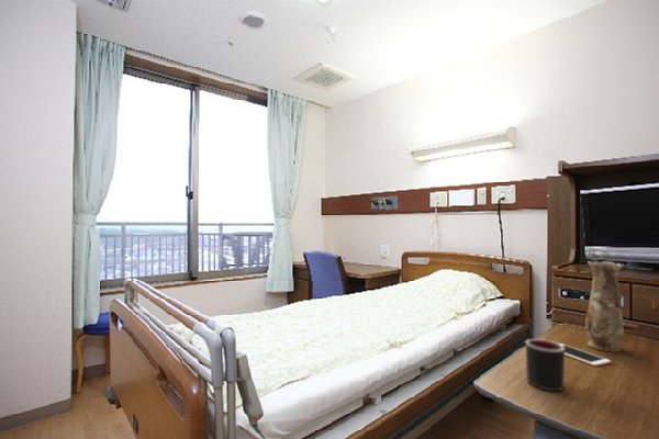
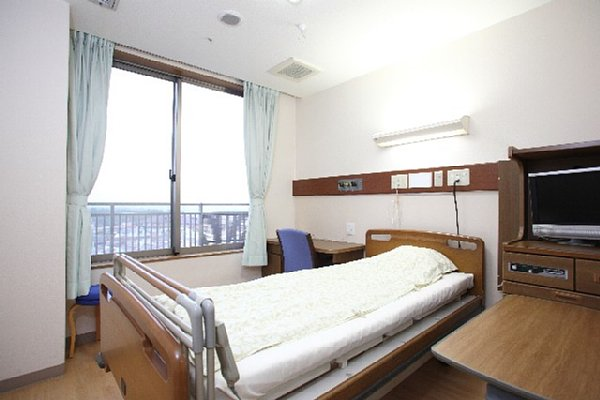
- vase (604, 304)
- cell phone (576, 353)
- mug (545, 362)
